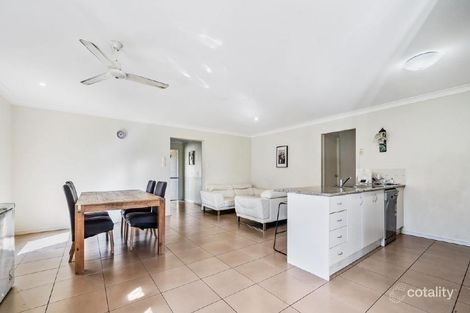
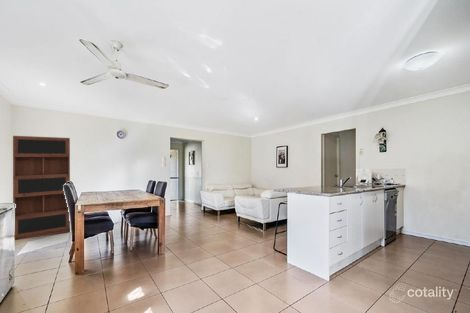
+ bookcase (43, 185)
